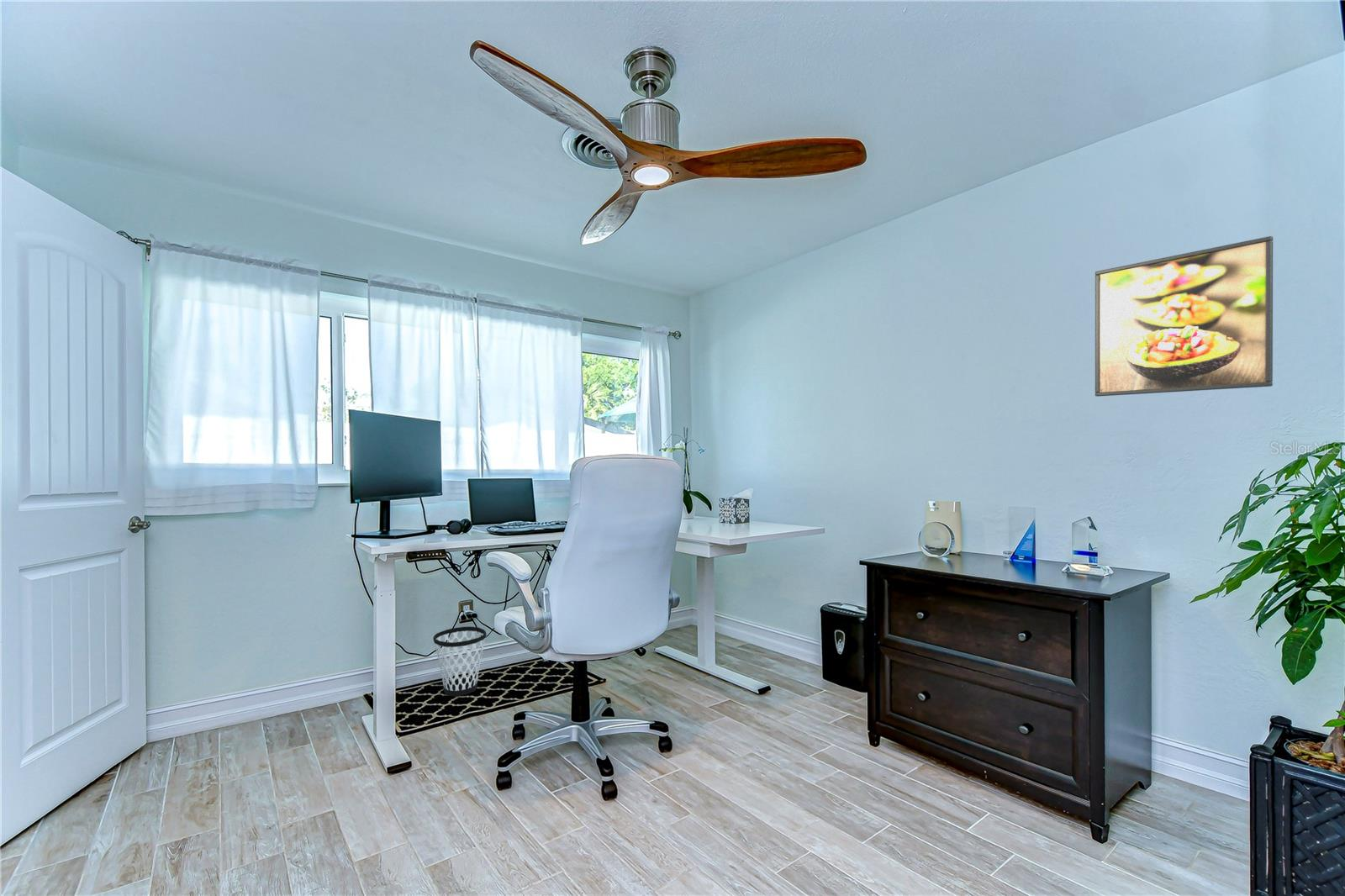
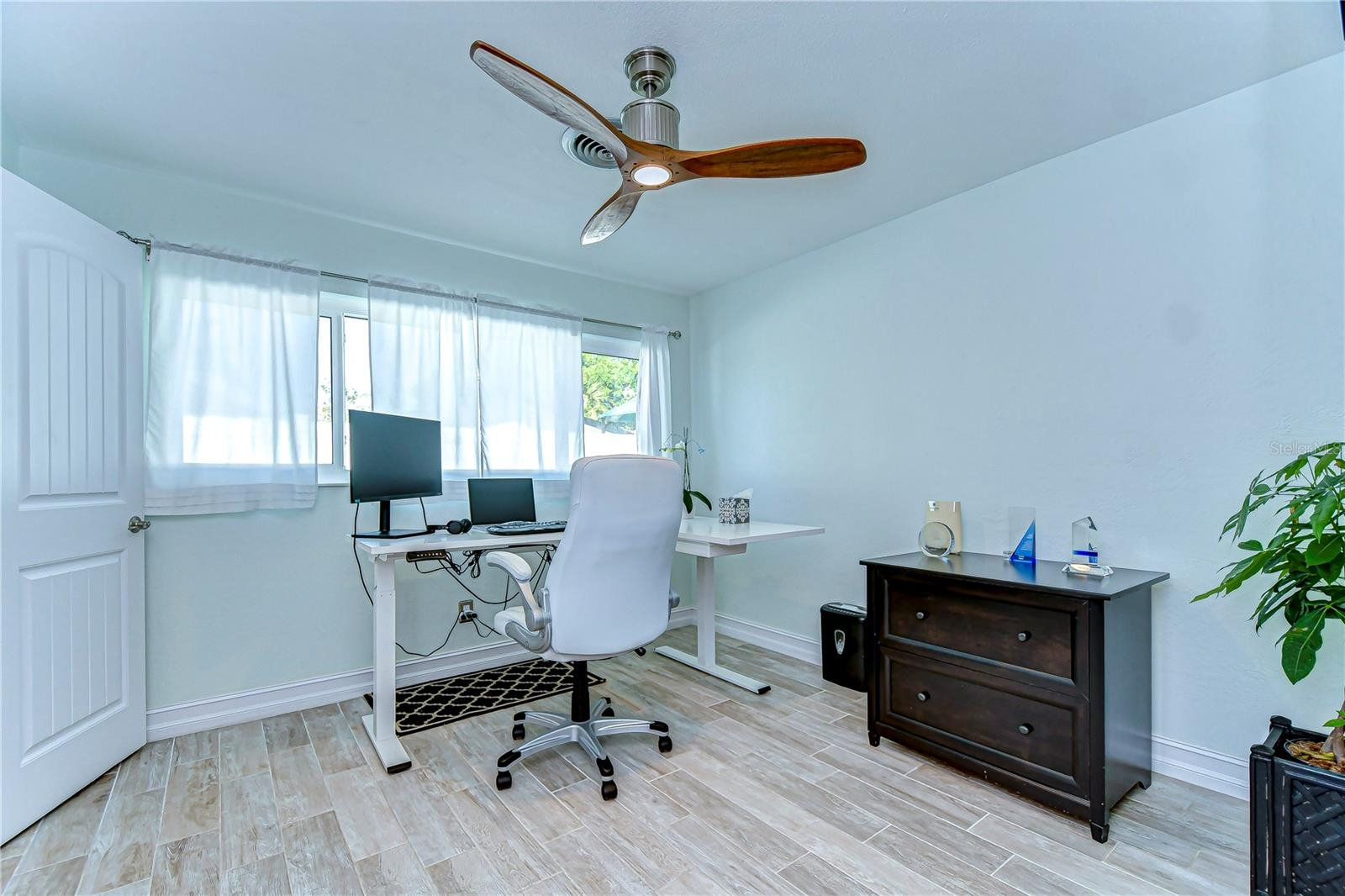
- wastebasket (457, 661)
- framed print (1175, 324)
